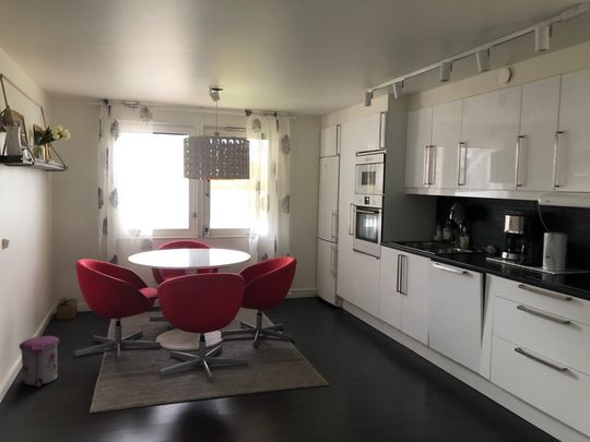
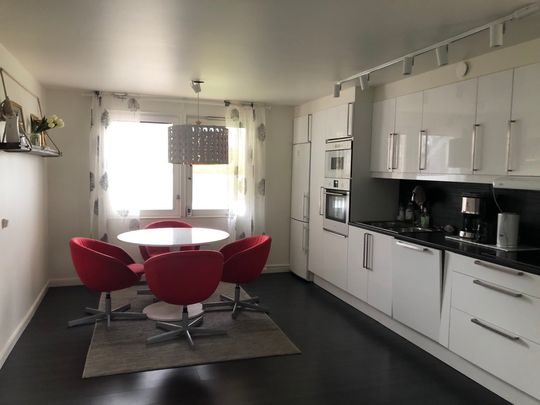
- trash can (39, 359)
- cardboard box (67, 307)
